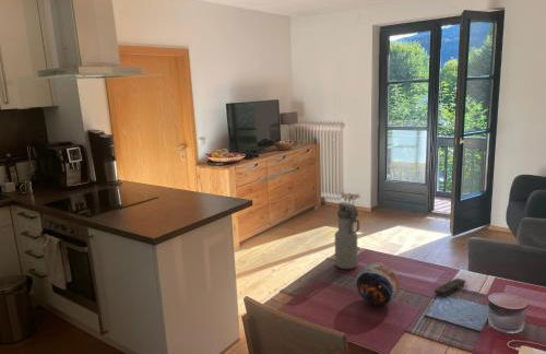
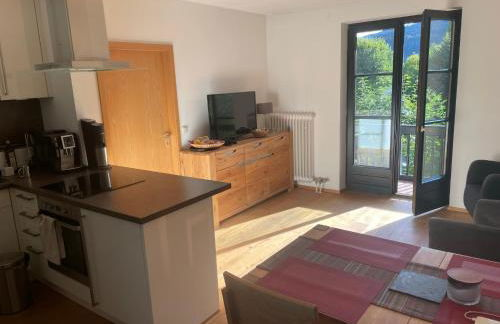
- remote control (451, 285)
- decorative orb (377, 283)
- water bottle (346, 235)
